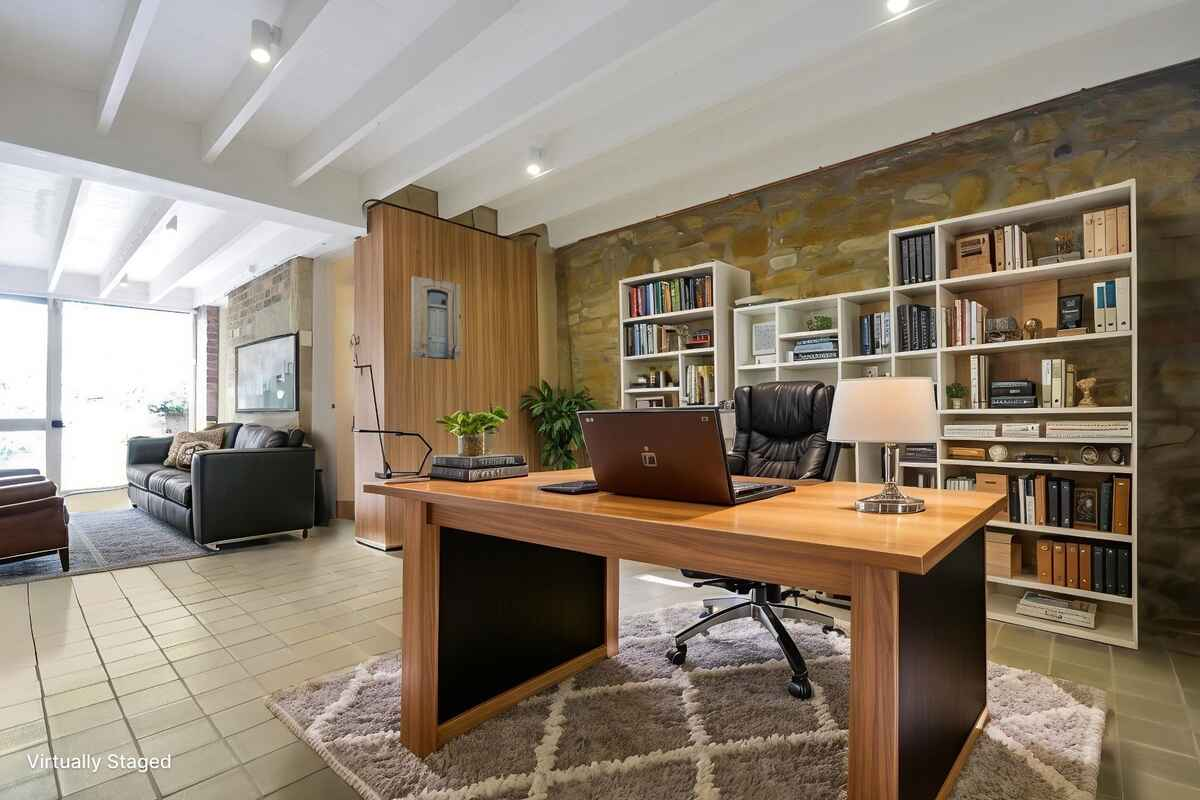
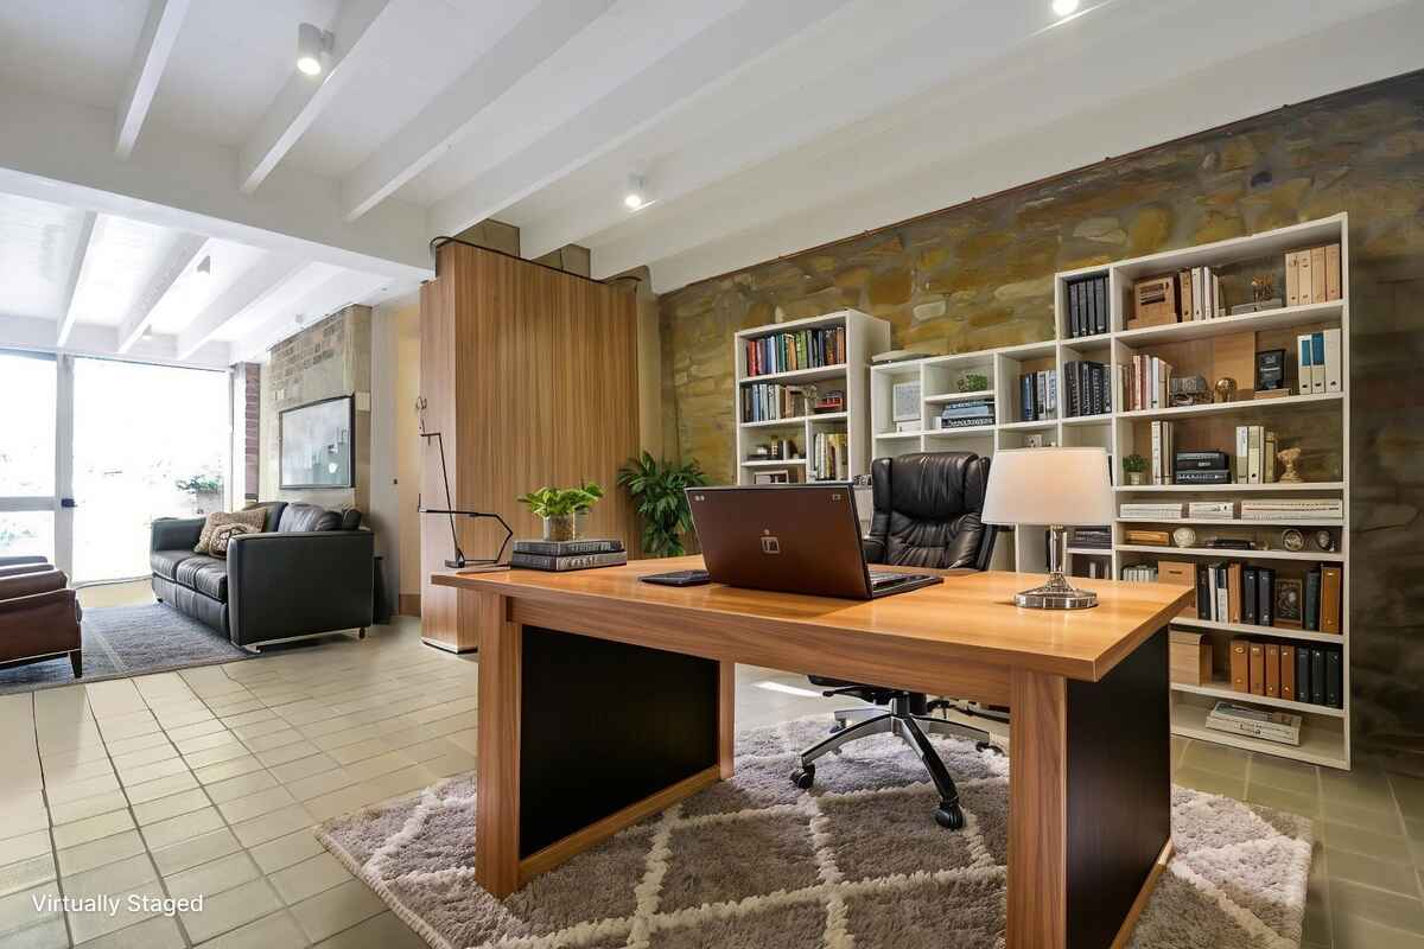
- wall art (436, 319)
